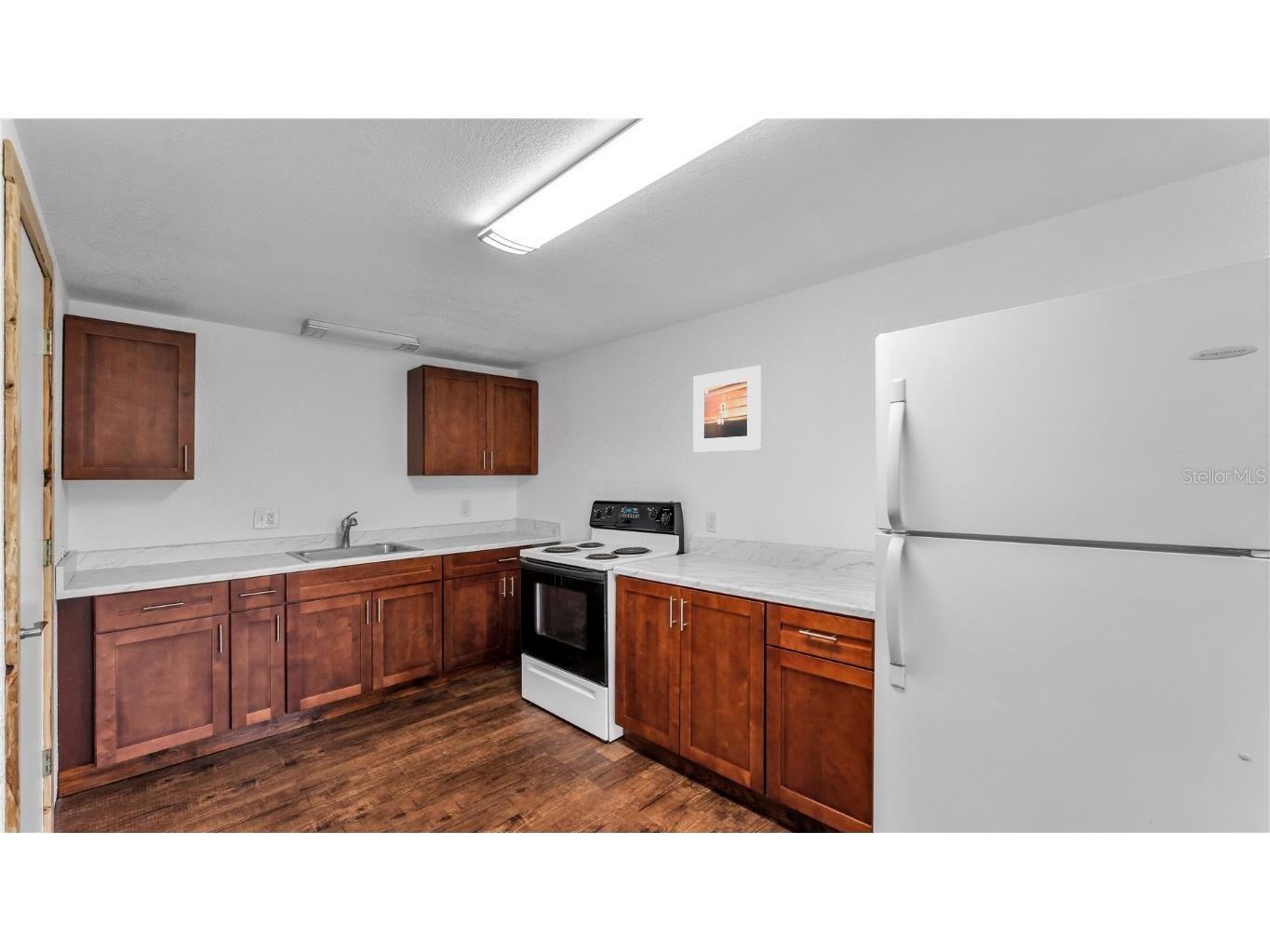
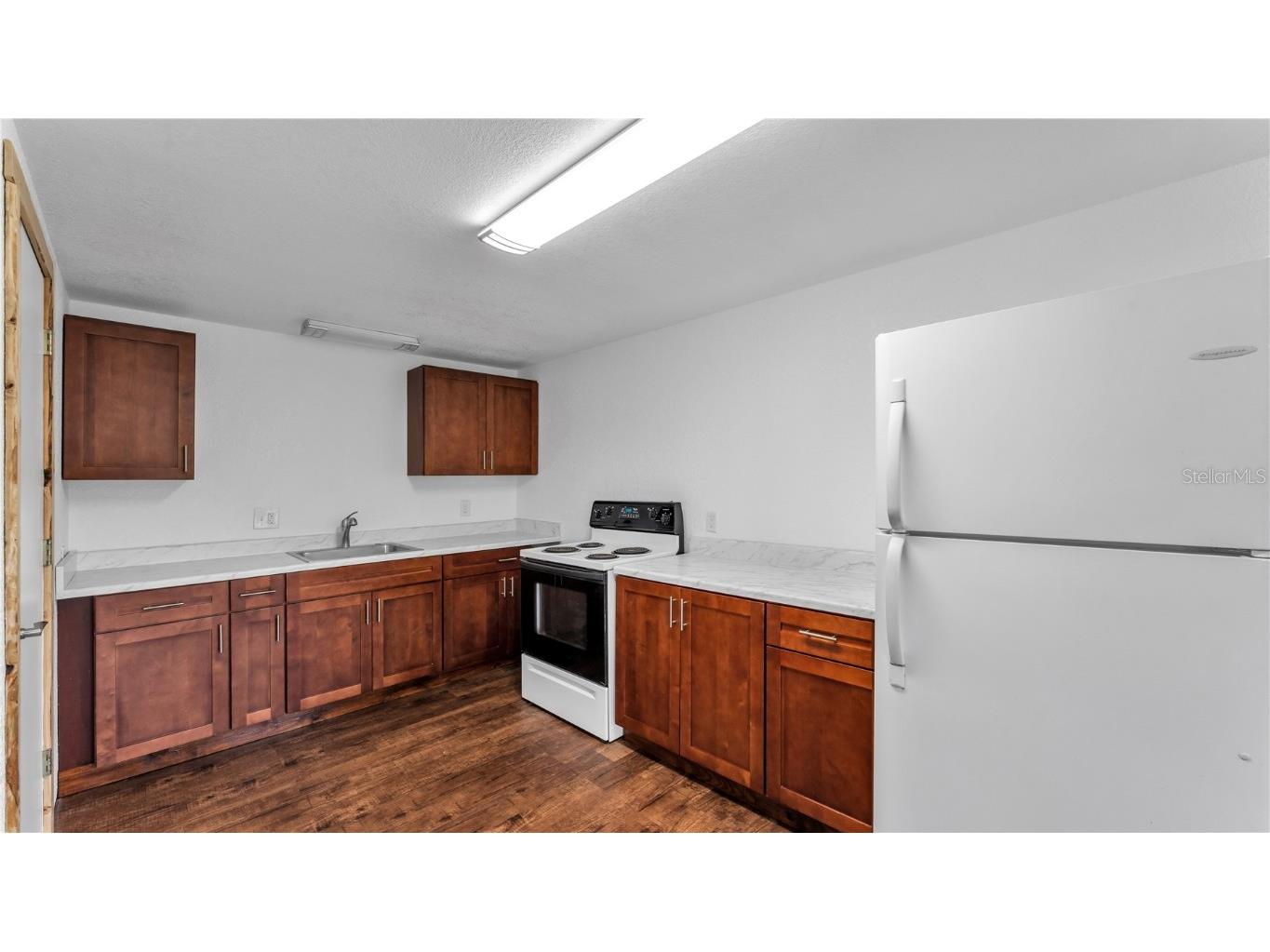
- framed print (725, 410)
